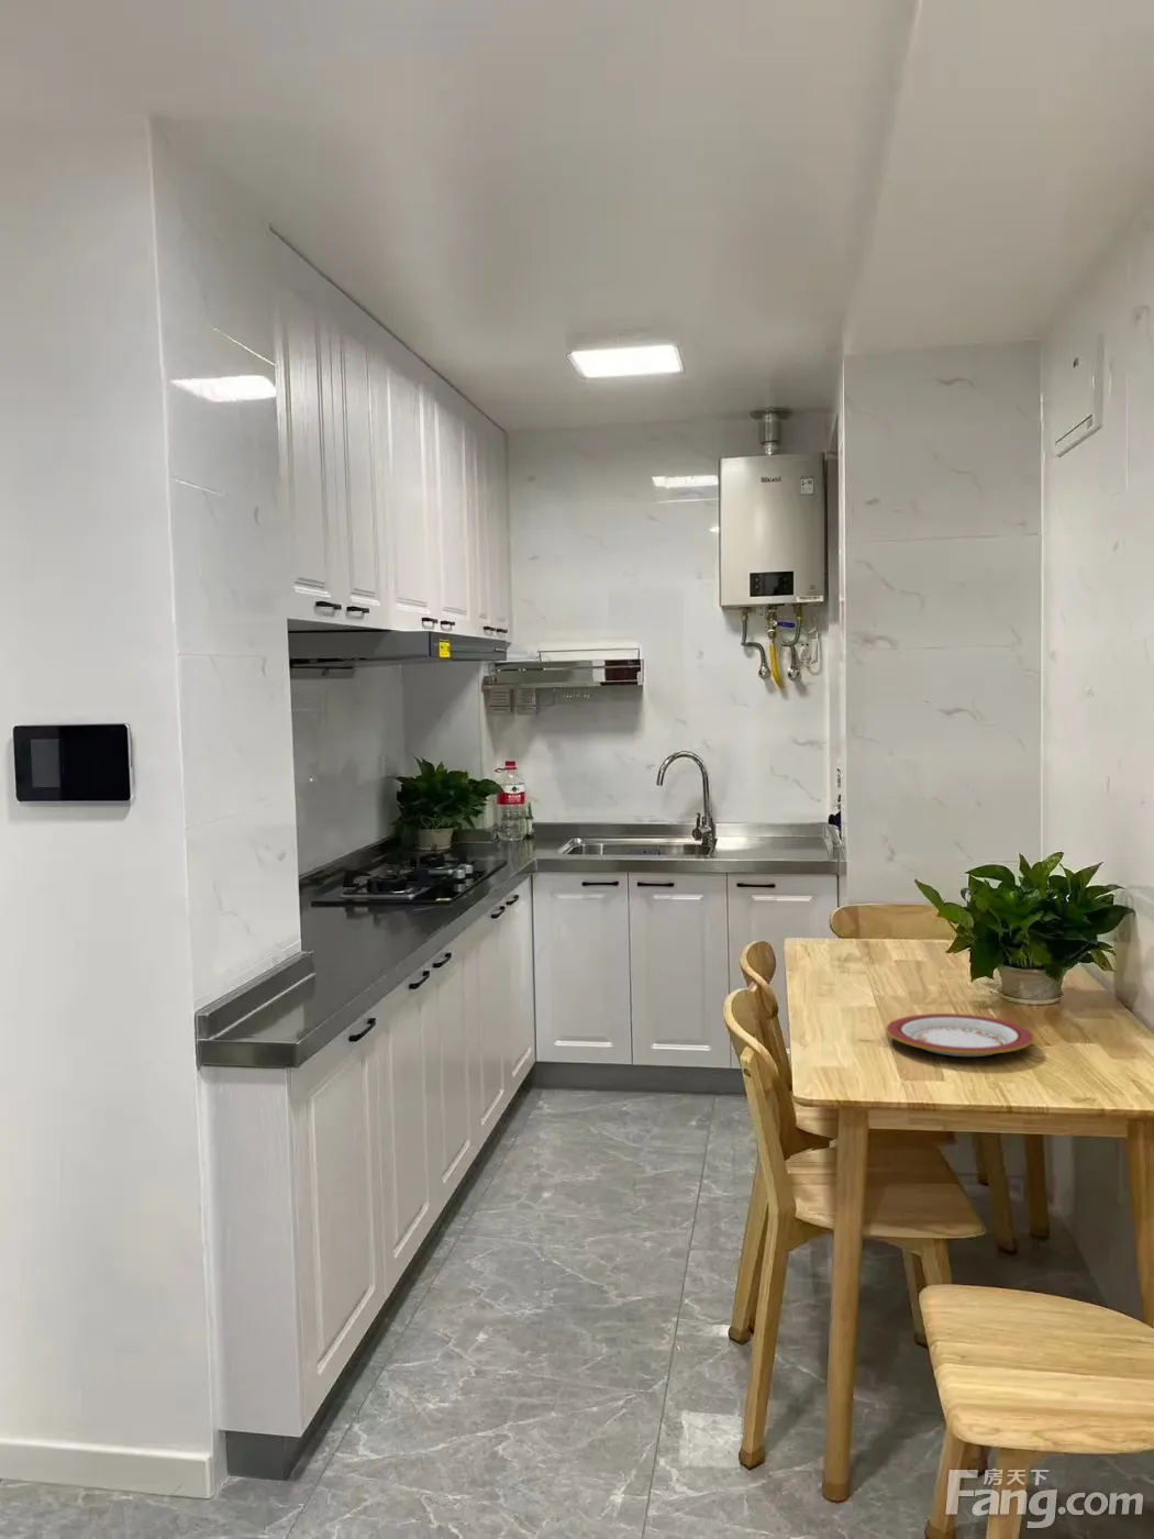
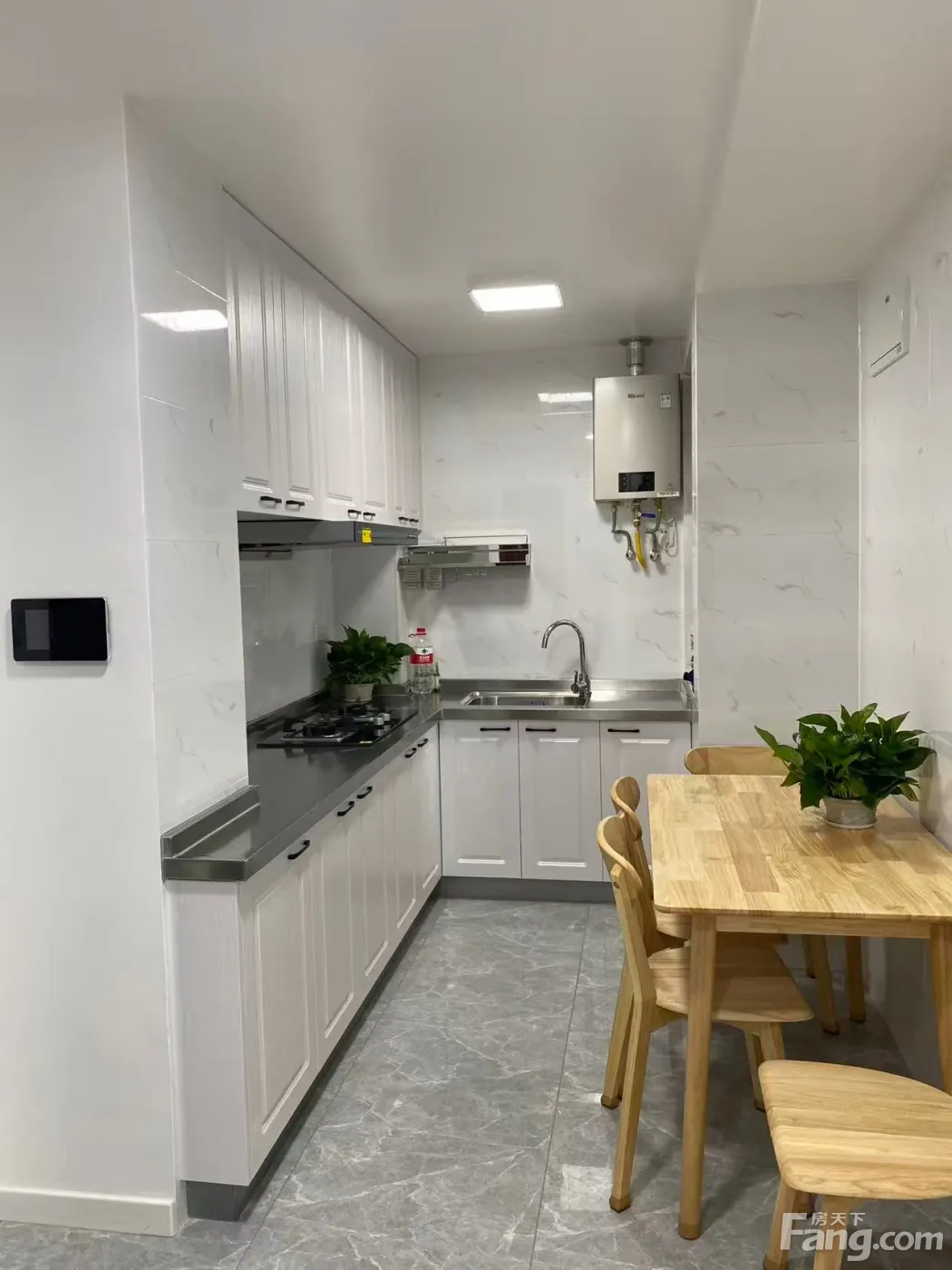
- plate (959, 1036)
